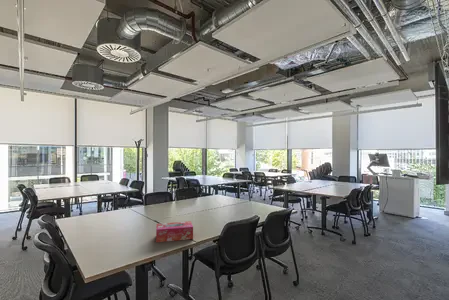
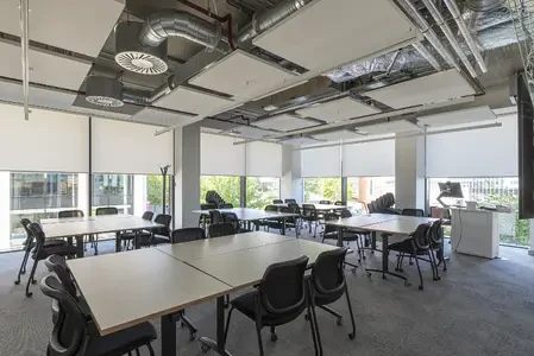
- tissue box (174, 231)
